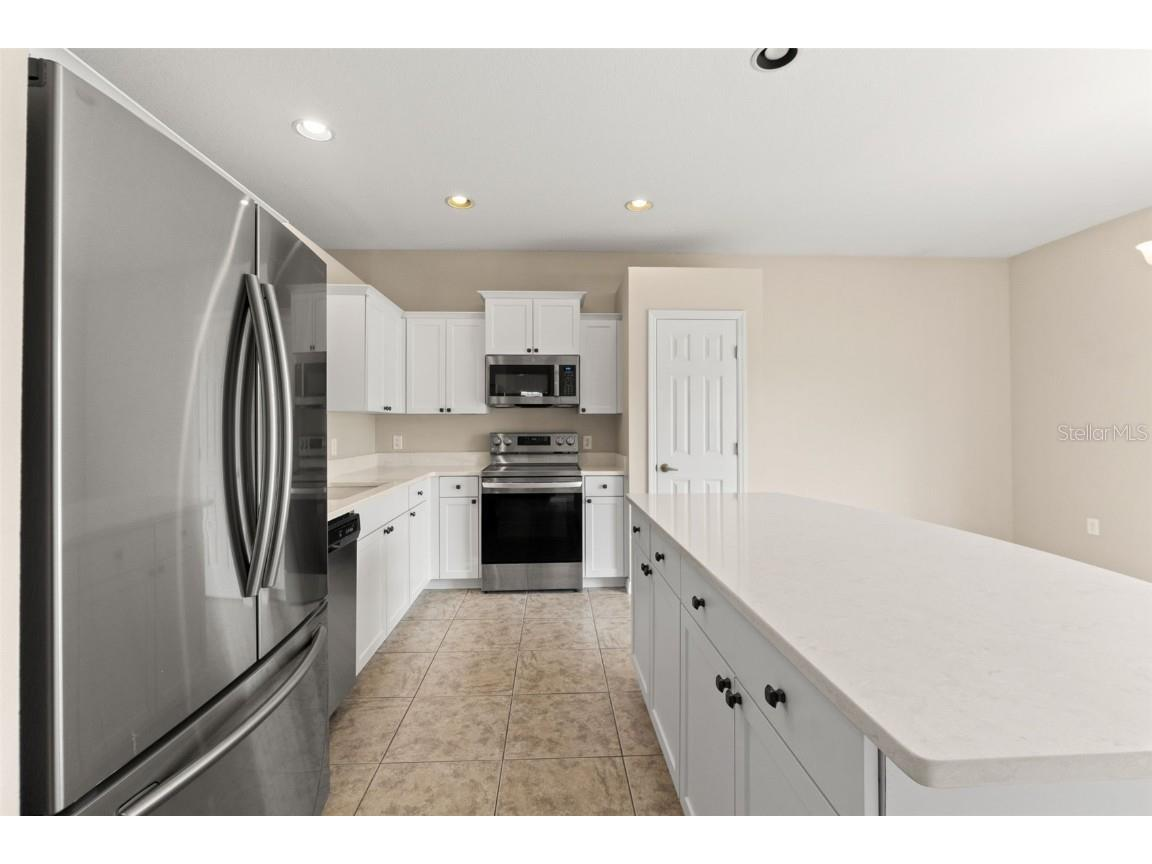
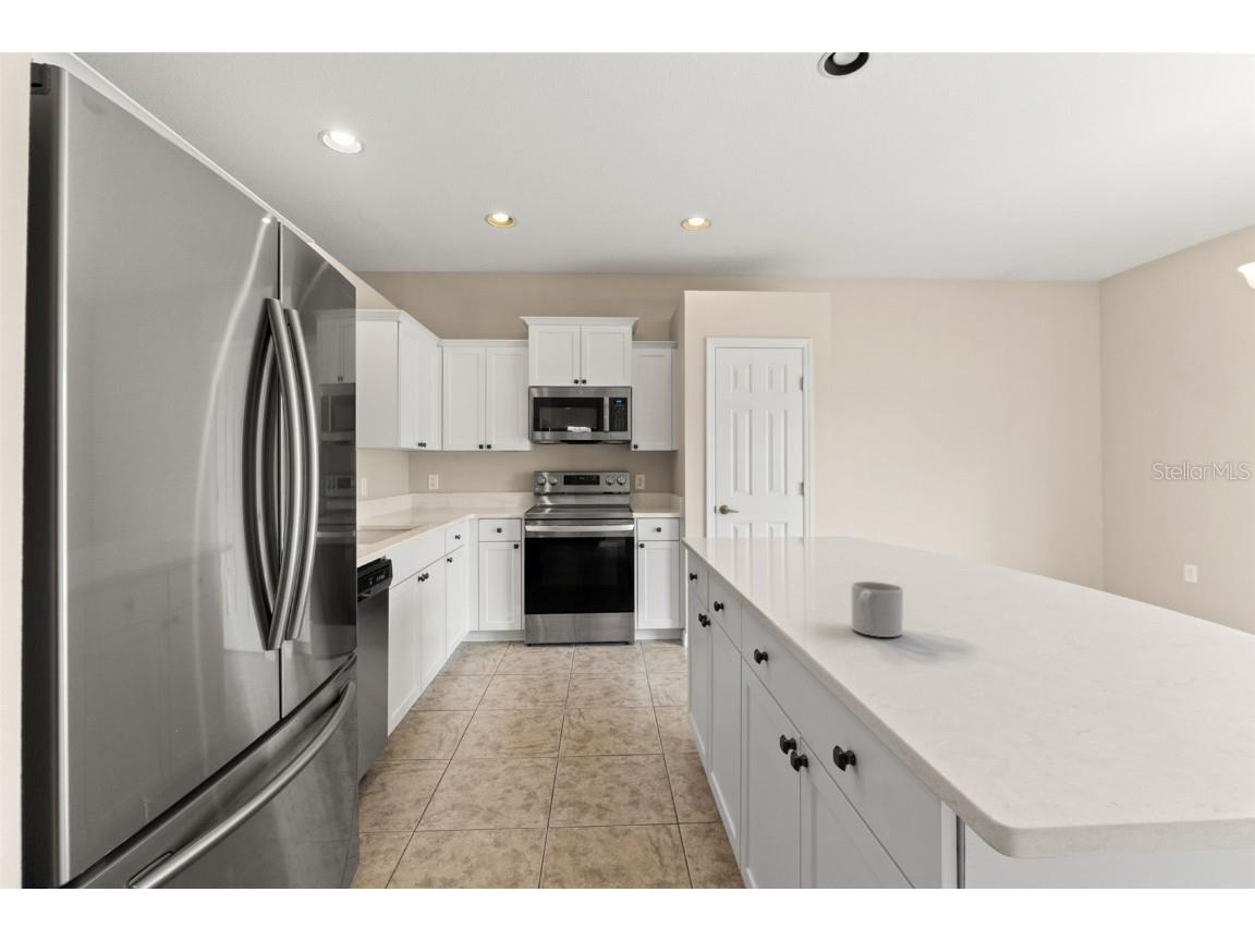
+ mug (874, 610)
